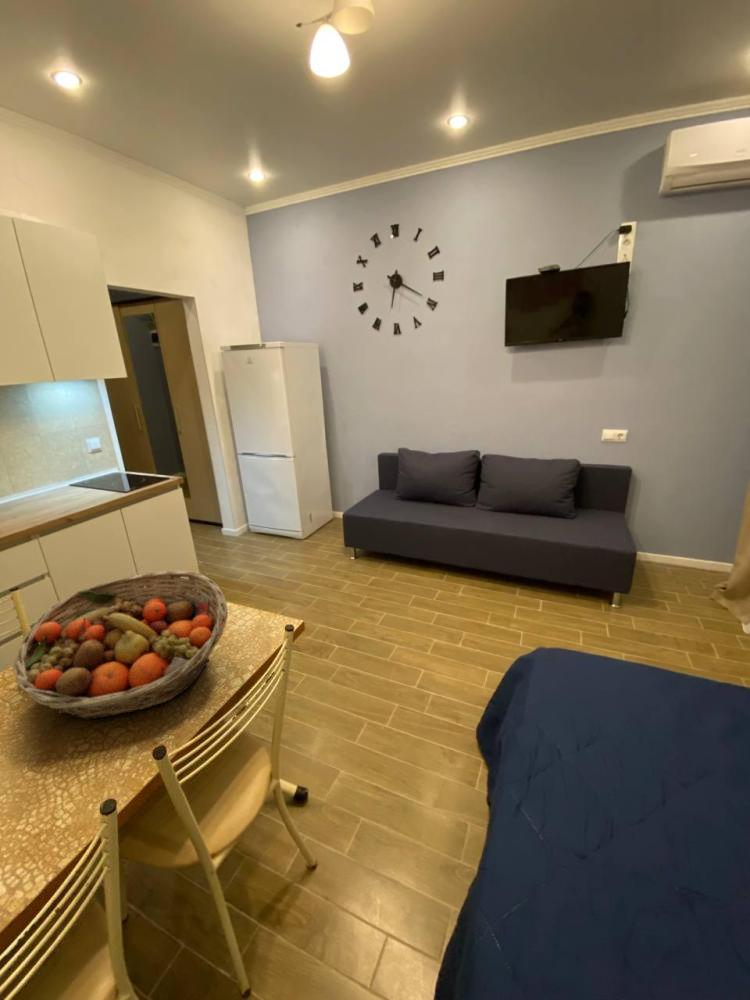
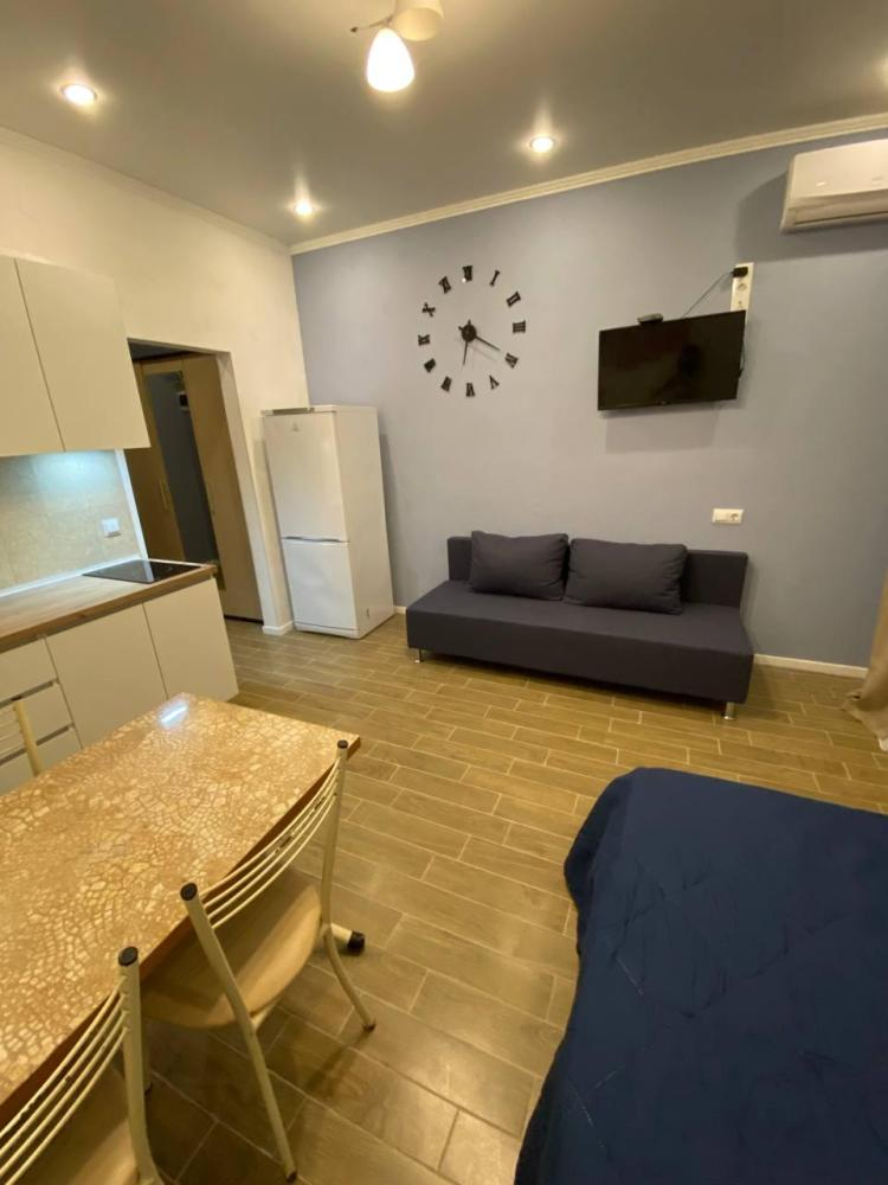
- fruit basket (131, 639)
